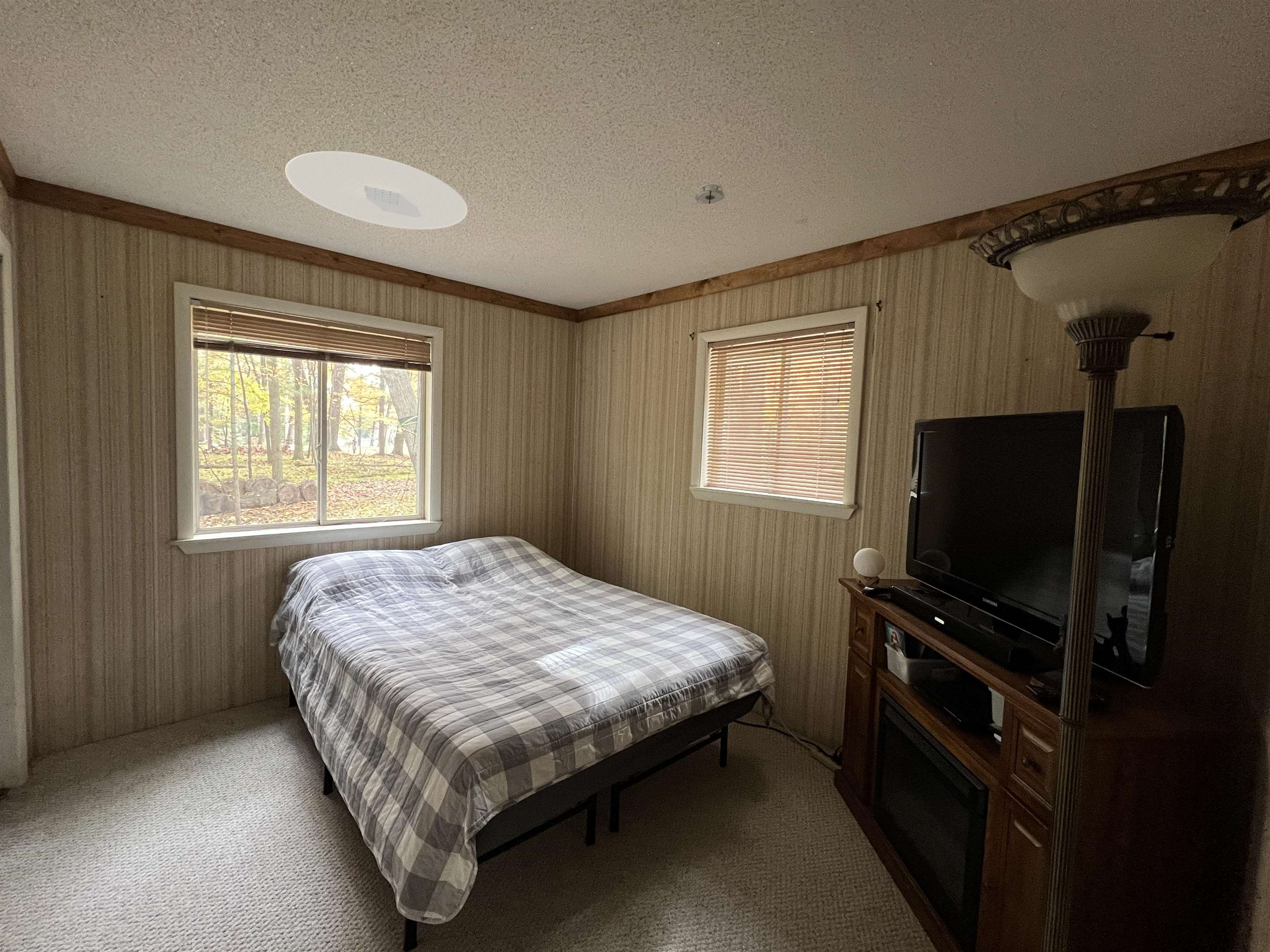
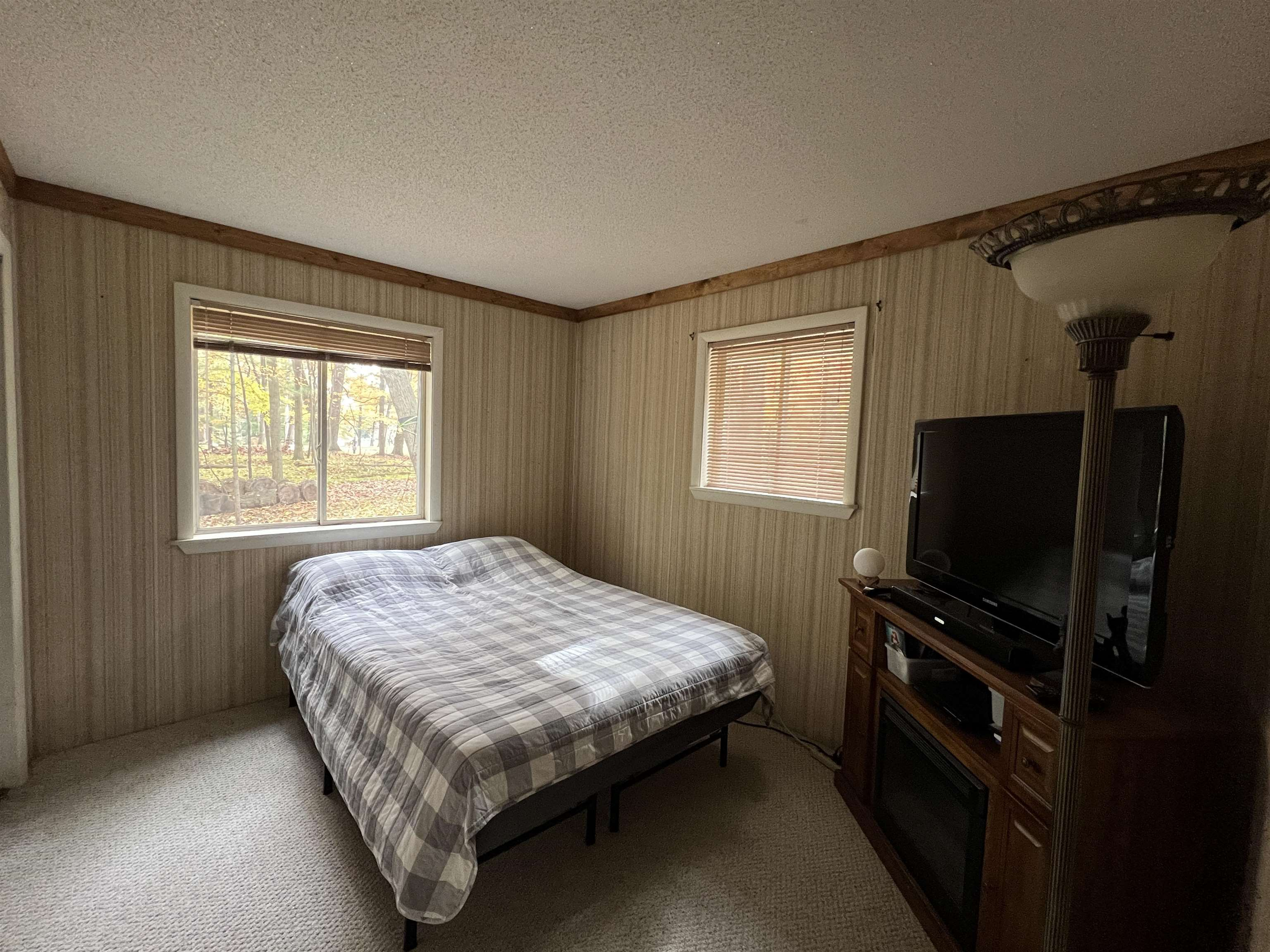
- smoke detector (709, 194)
- ceiling light (382, 188)
